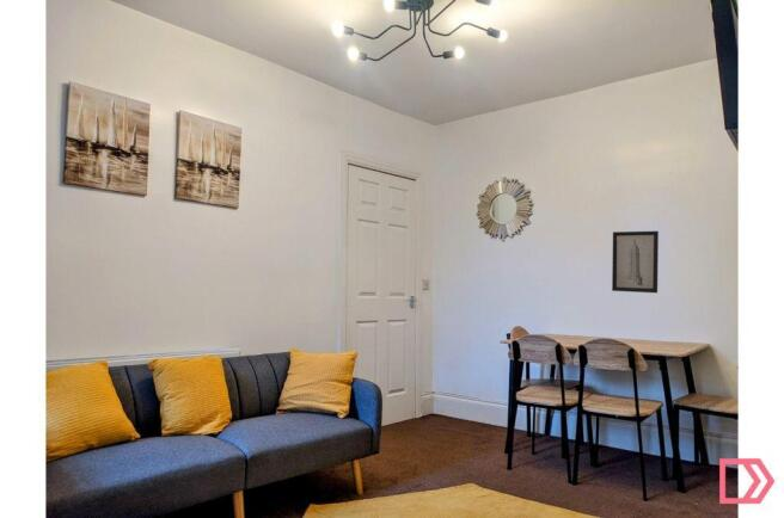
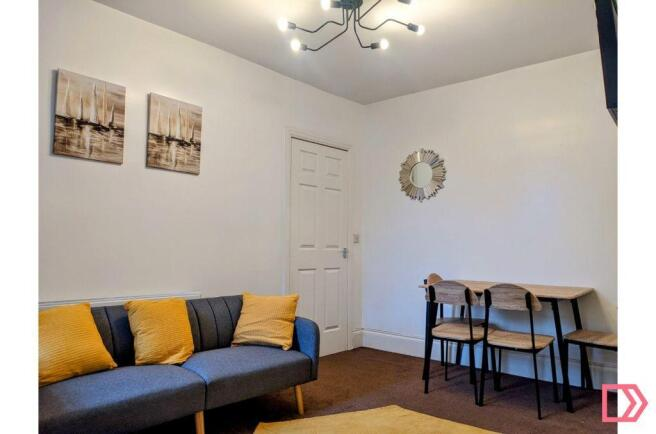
- wall art (635, 261)
